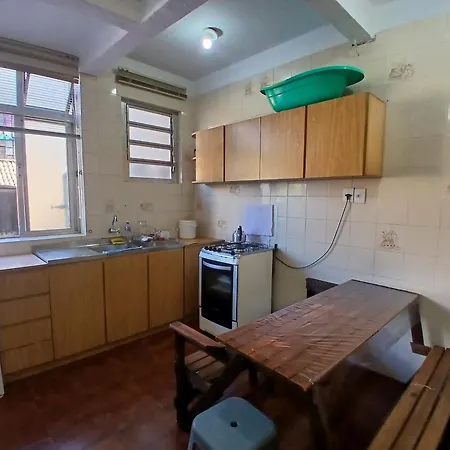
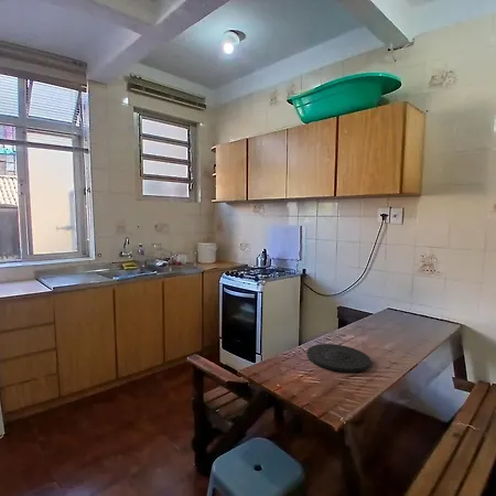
+ plate (337, 354)
